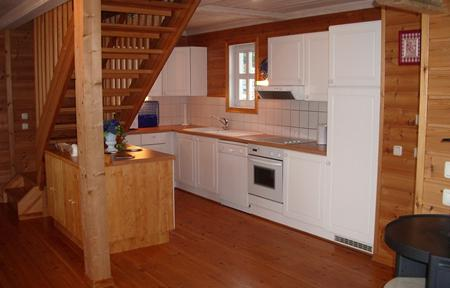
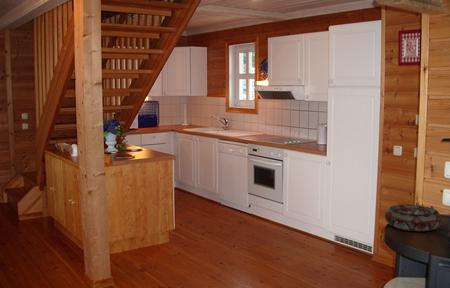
+ decorative bowl (412, 217)
